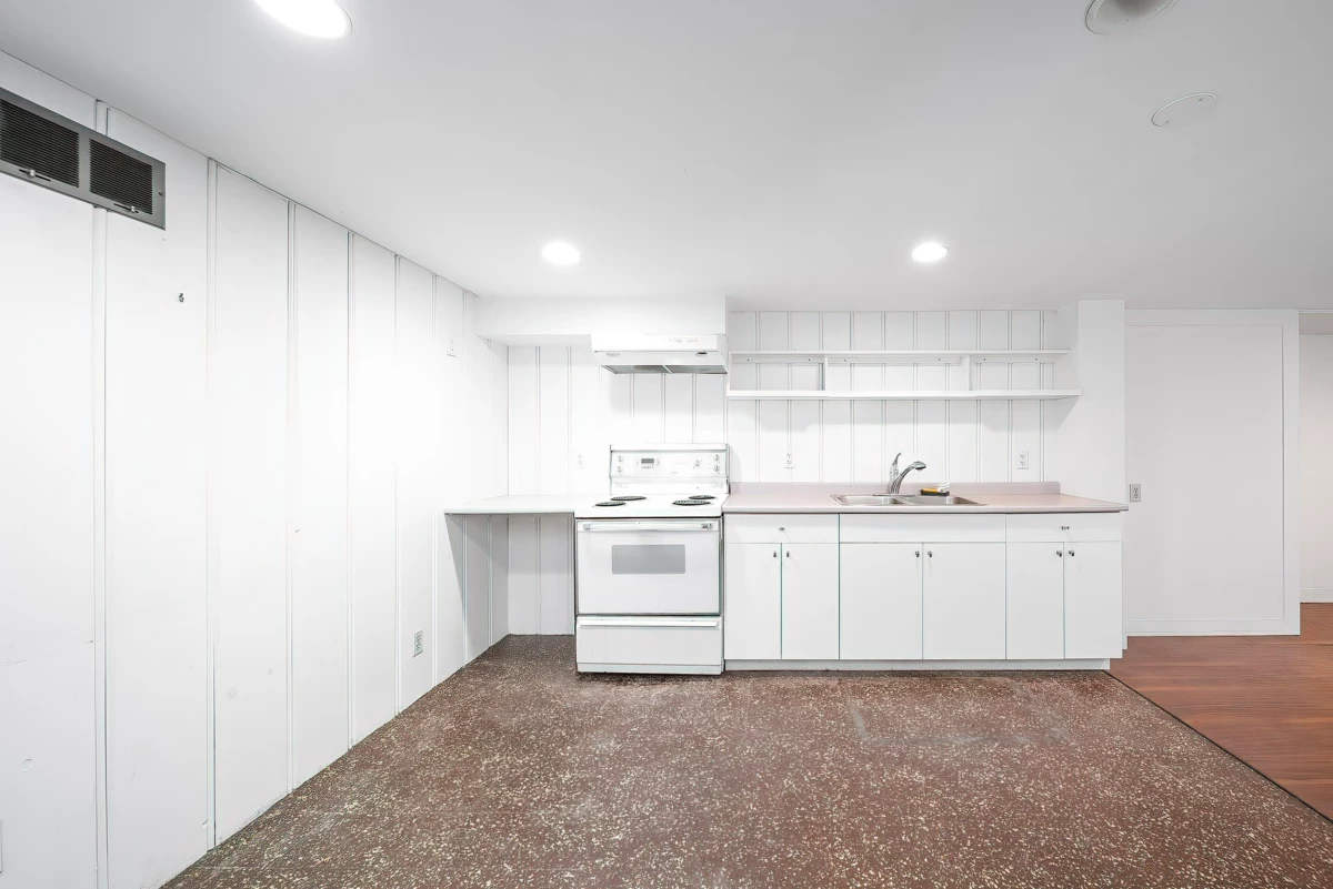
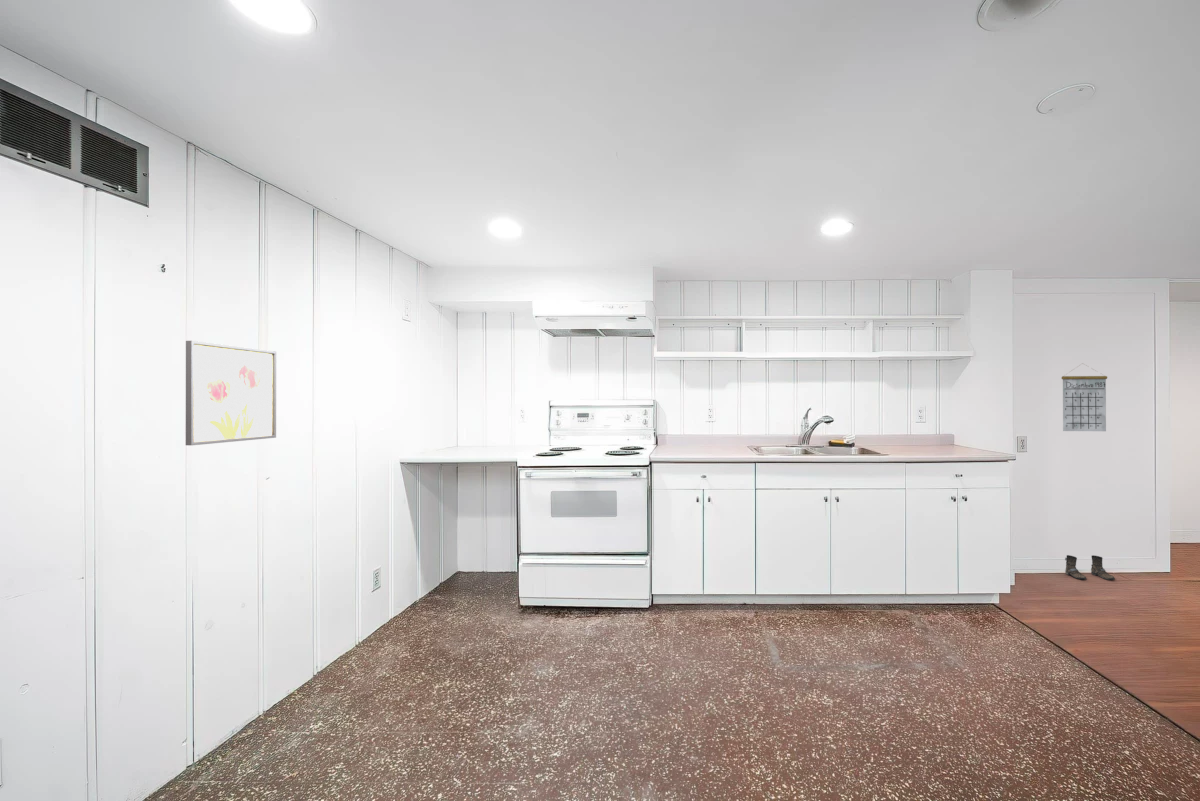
+ wall art (233, 393)
+ calendar (1084, 397)
+ boots (1091, 568)
